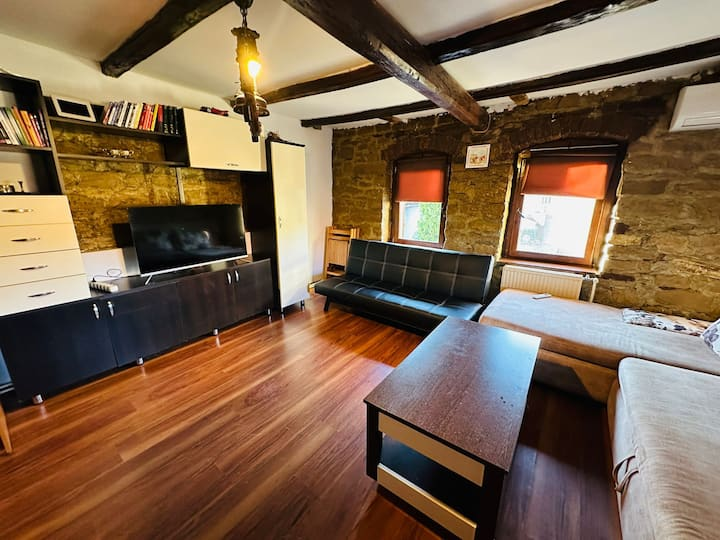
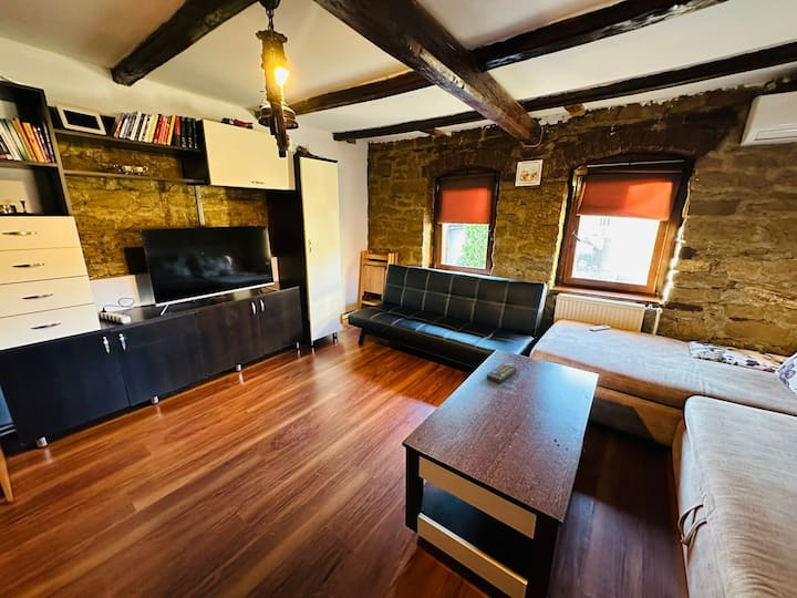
+ remote control (501, 372)
